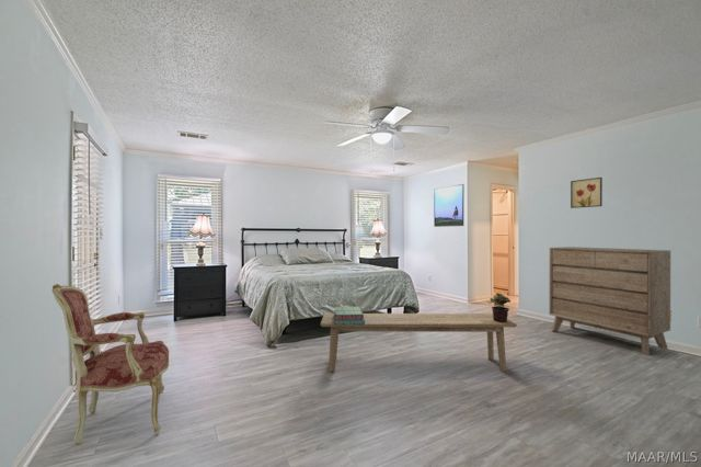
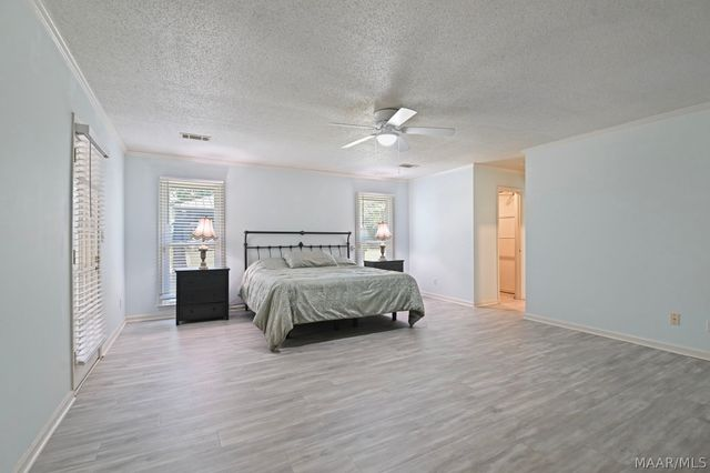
- armchair (114, 351)
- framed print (448, 206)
- potted plant (498, 306)
- bench (414, 331)
- wall art (586, 193)
- dresser (605, 294)
- stack of books (348, 315)
